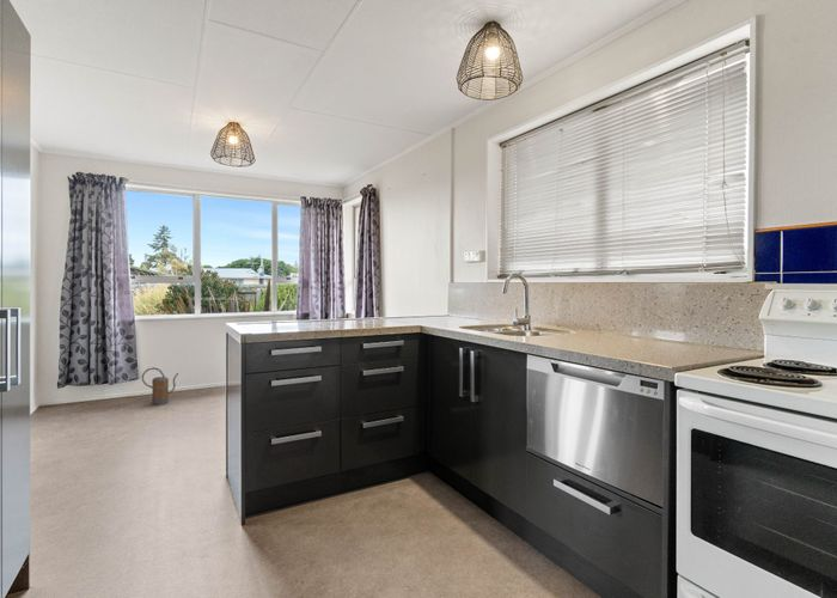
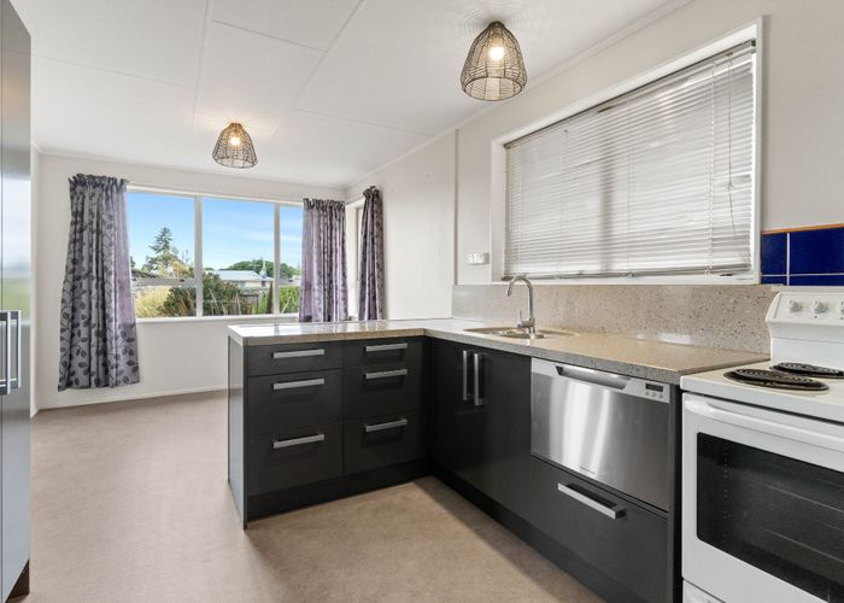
- watering can (160, 384)
